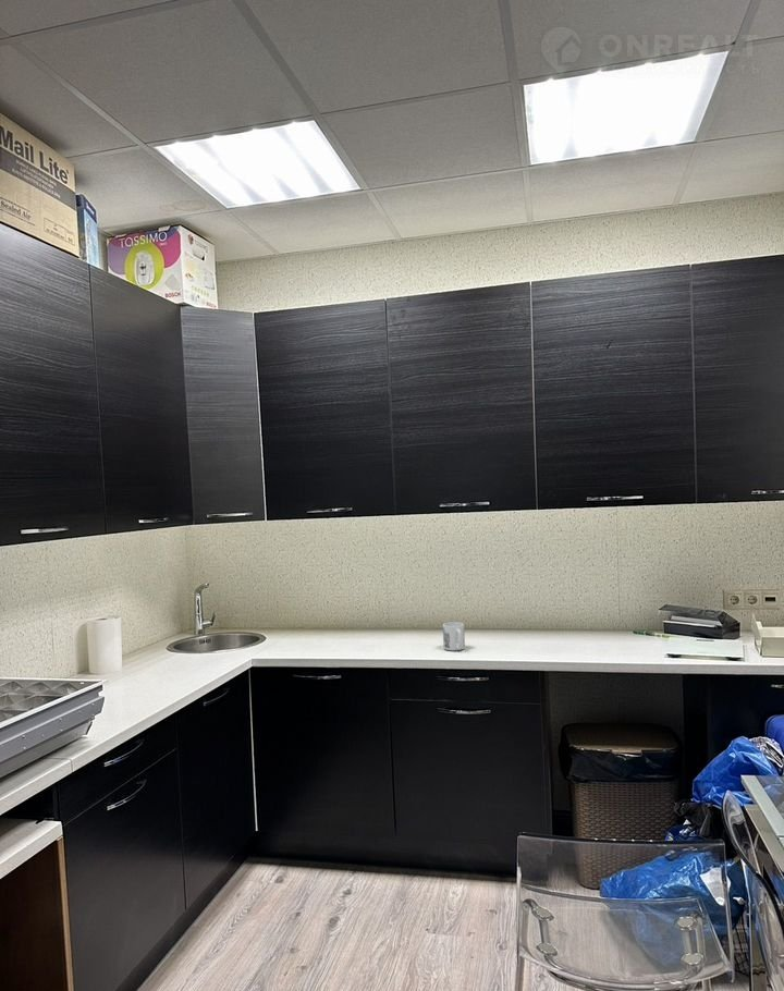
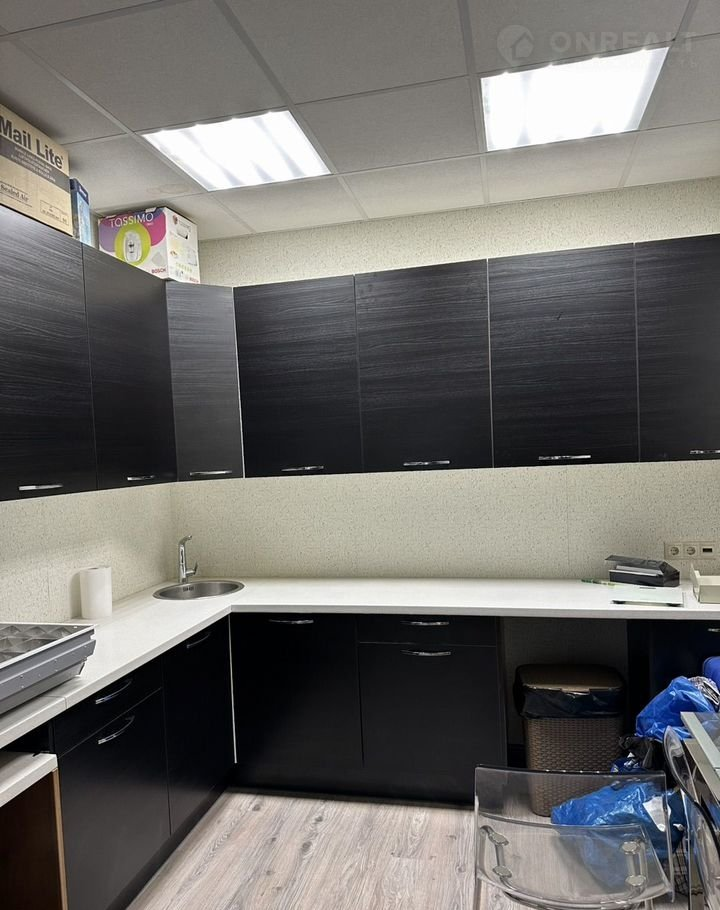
- mug (455, 637)
